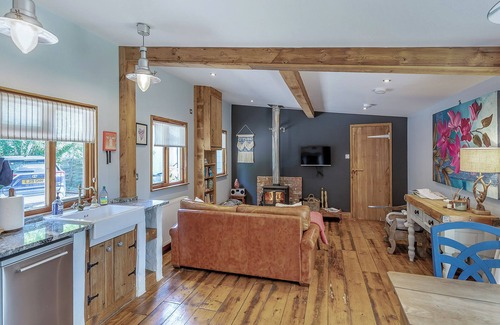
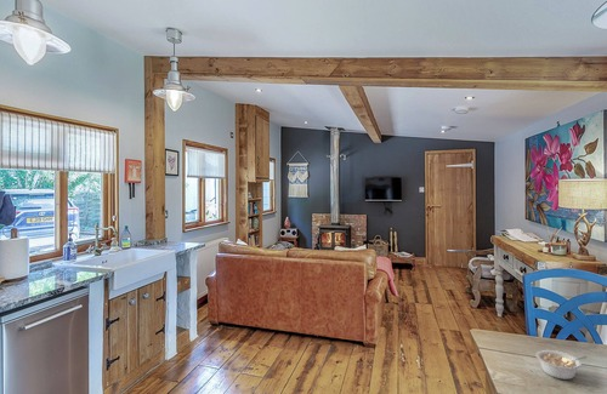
+ legume (558, 364)
